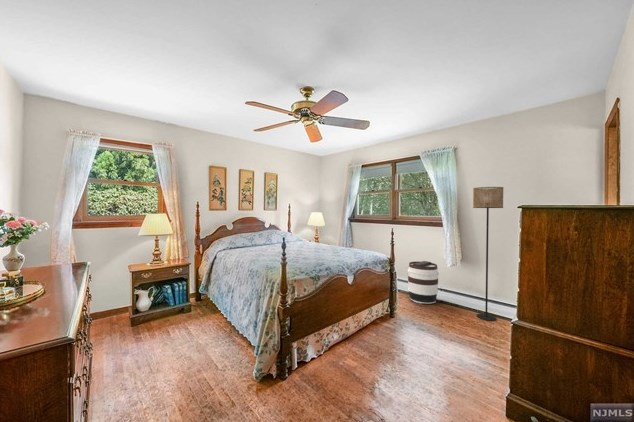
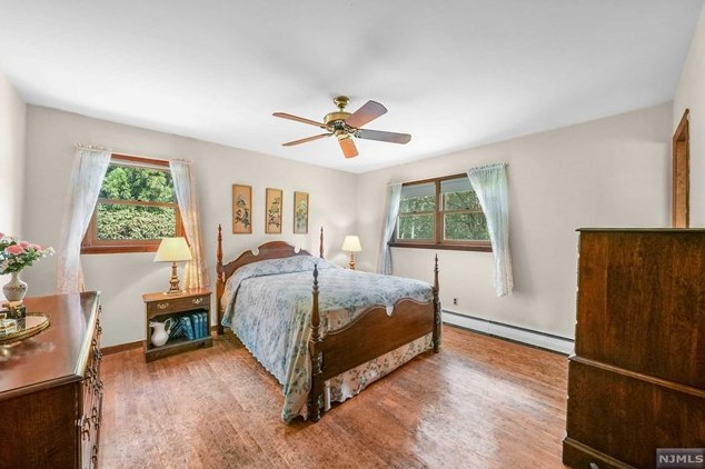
- barrel (422, 281)
- floor lamp (487, 252)
